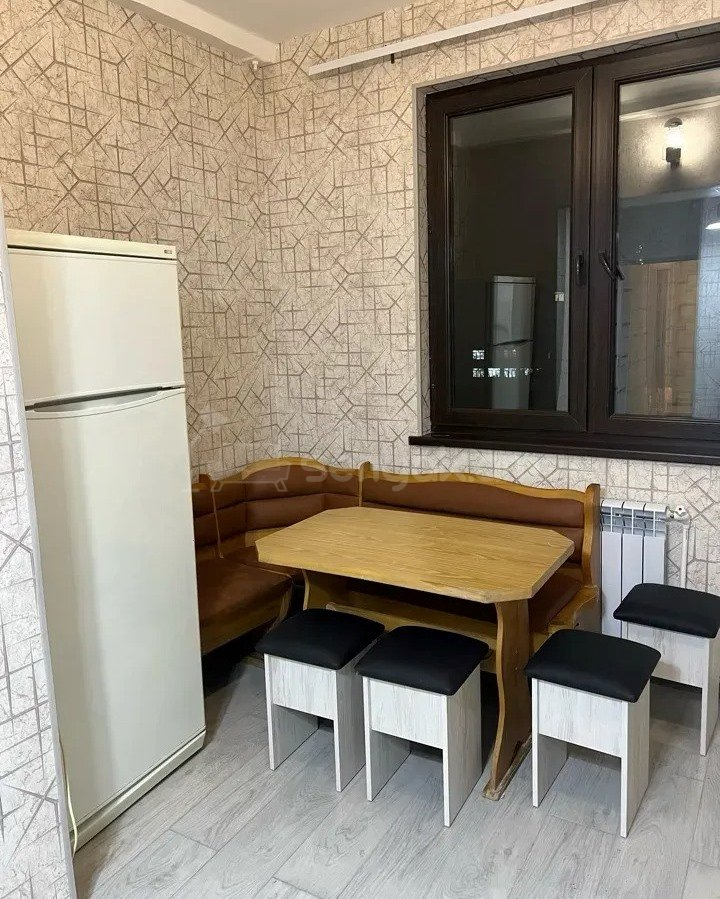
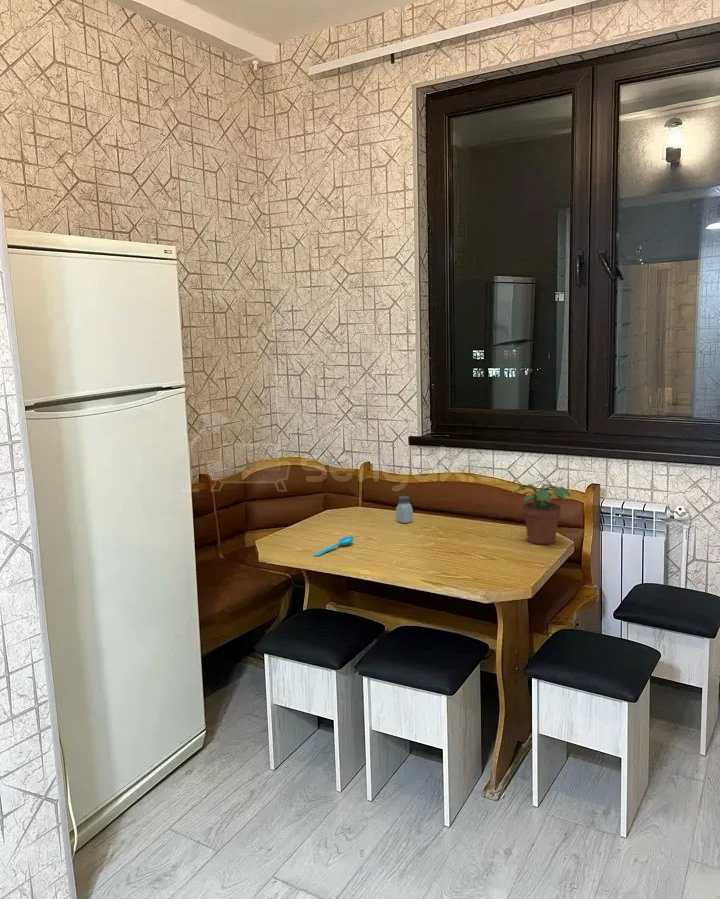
+ spoon (334, 545)
+ potted plant (539, 513)
+ saltshaker (404, 509)
